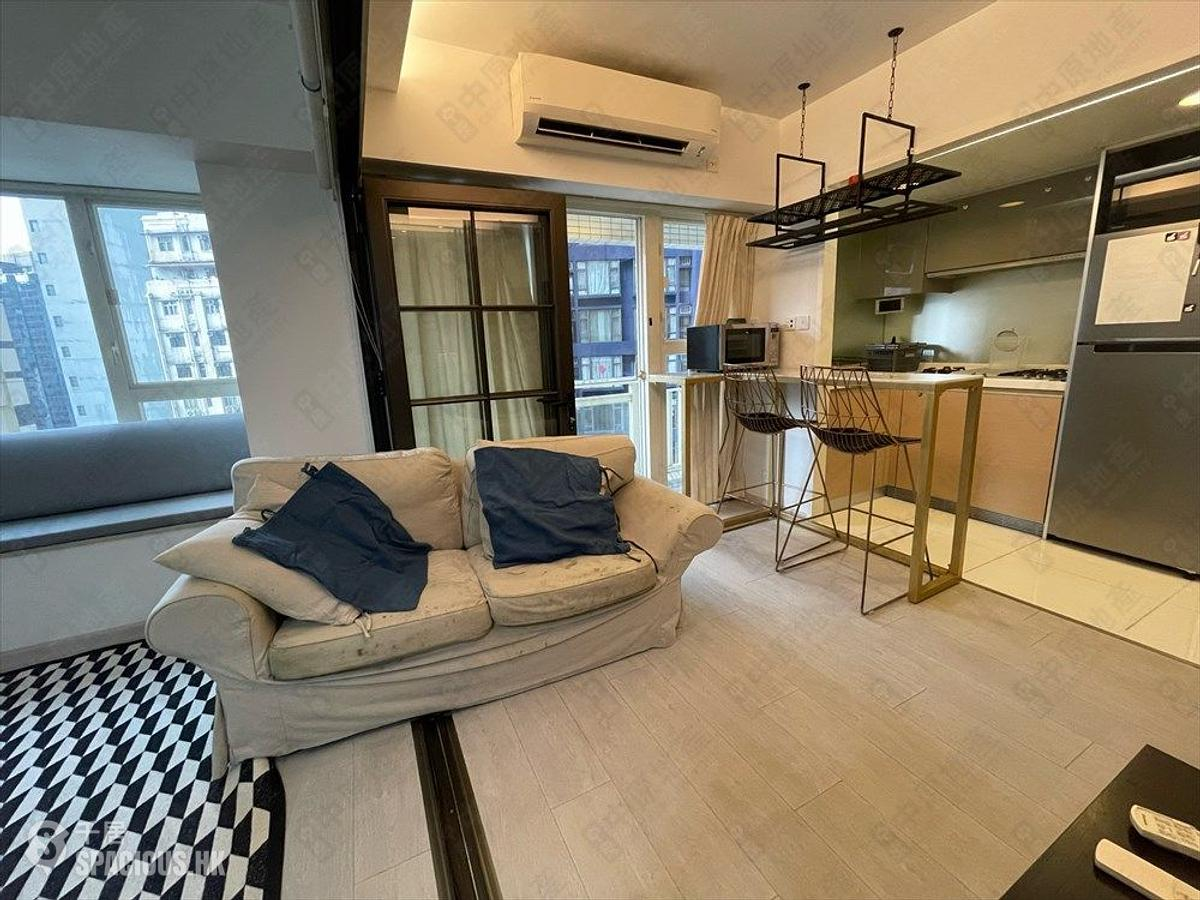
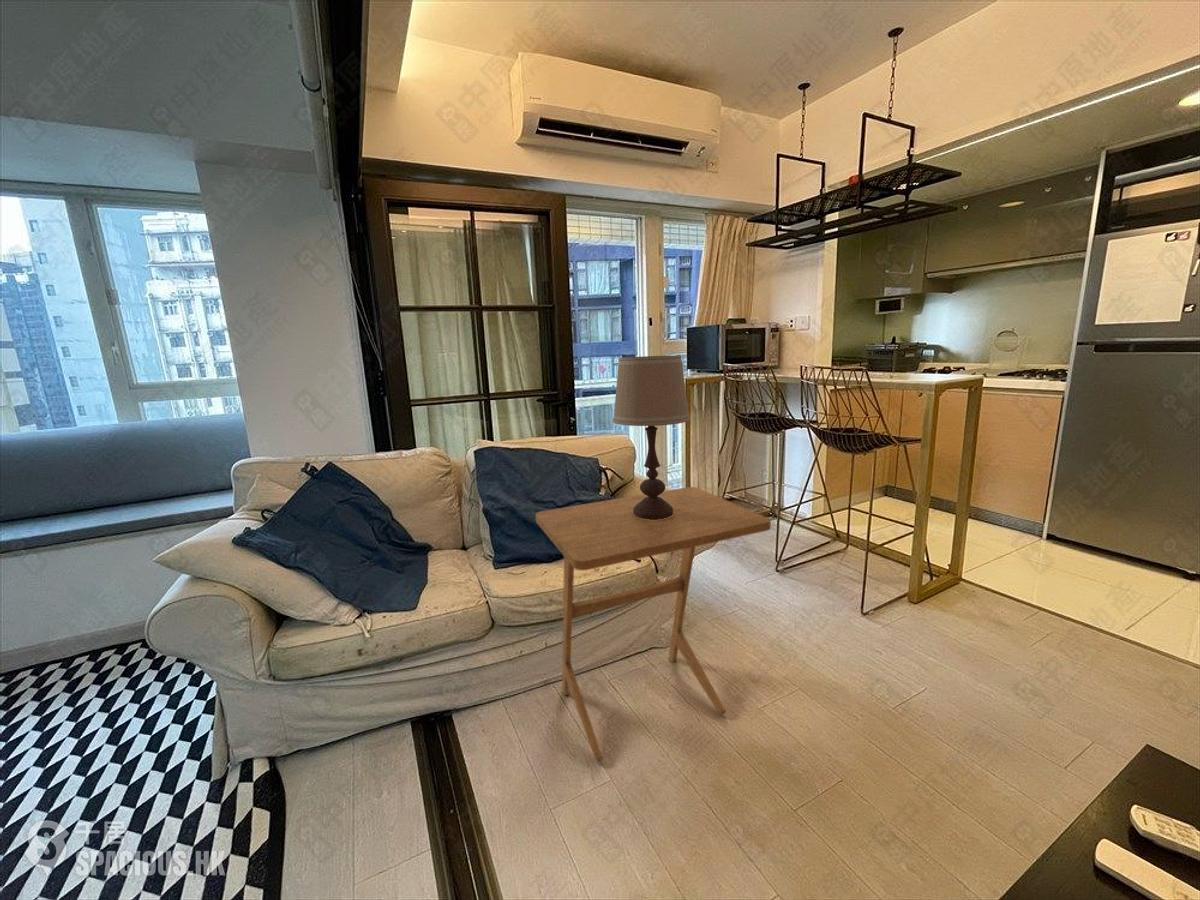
+ table lamp (651, 436)
+ side table (641, 599)
